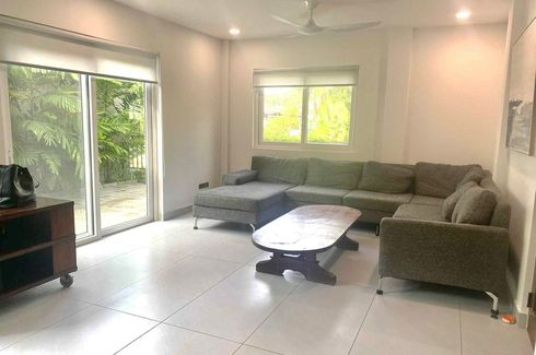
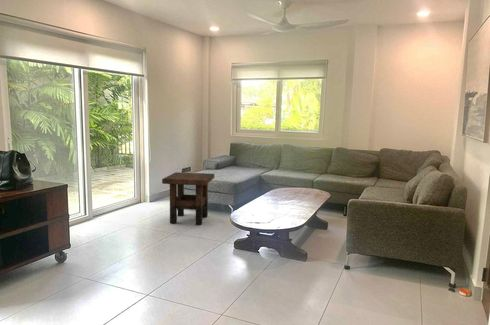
+ side table (189, 197)
